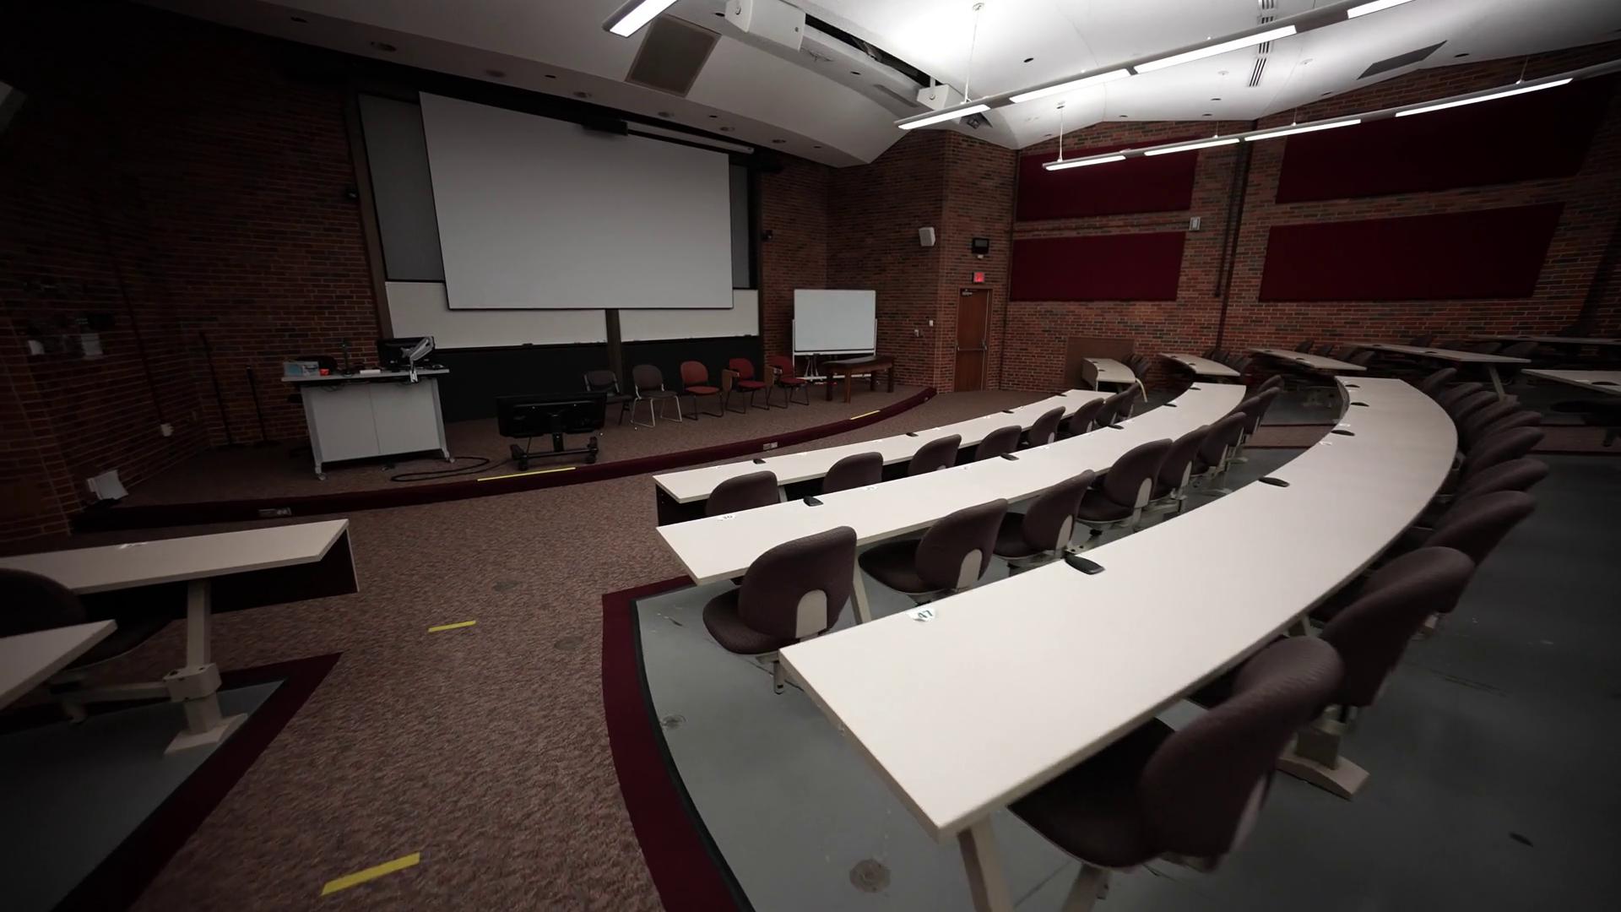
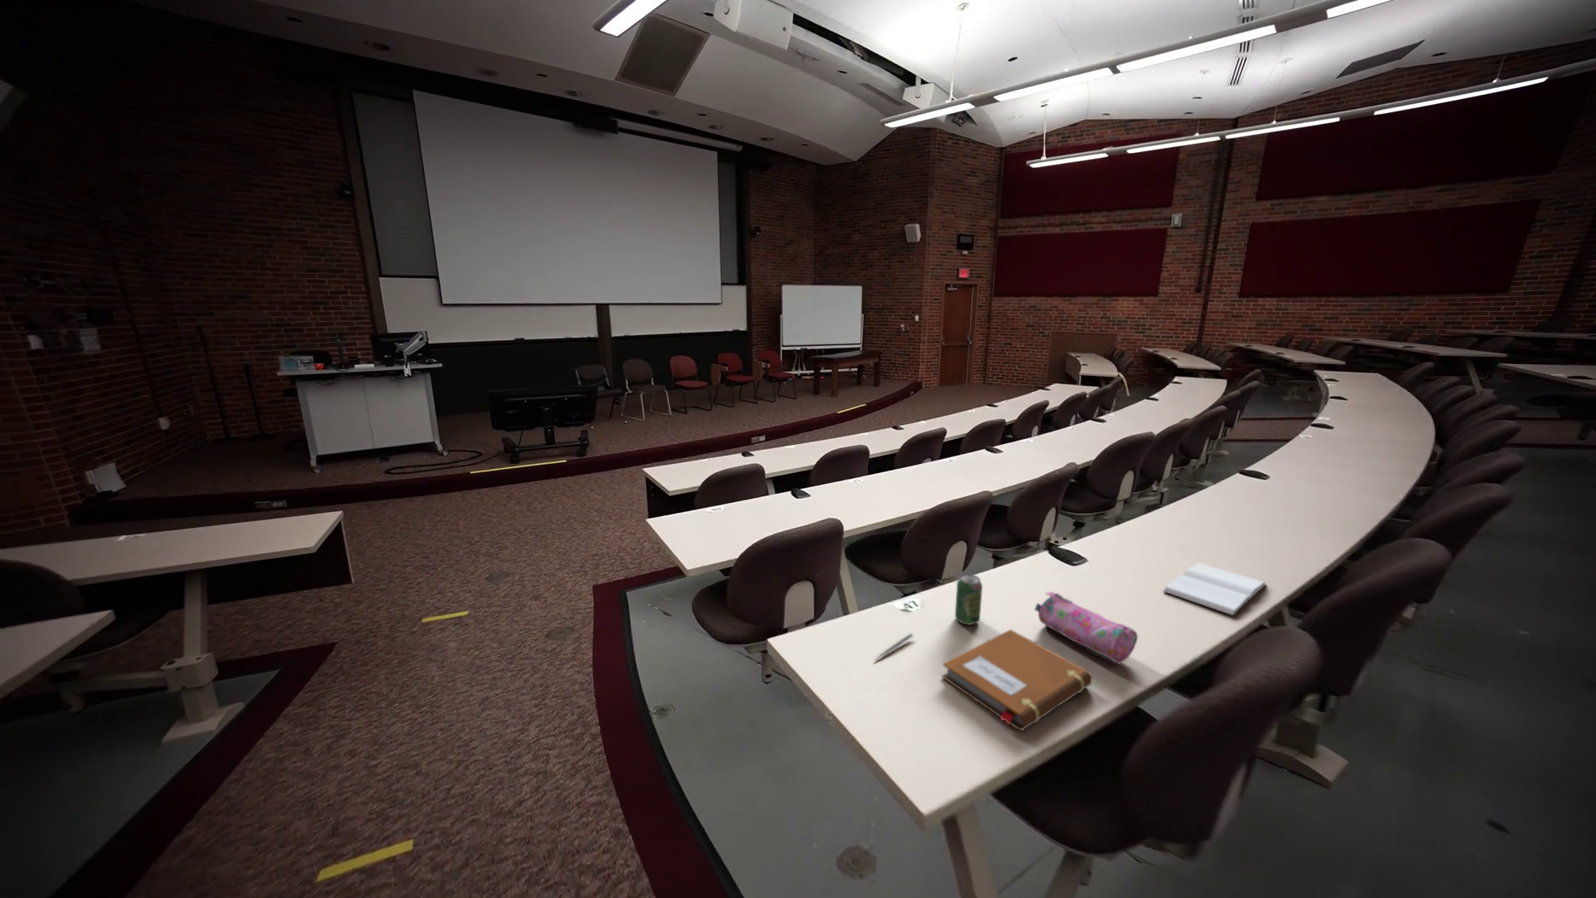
+ beverage can (968, 599)
+ book (1216, 584)
+ pencil case (1084, 625)
+ notebook (1014, 677)
+ pen (892, 646)
